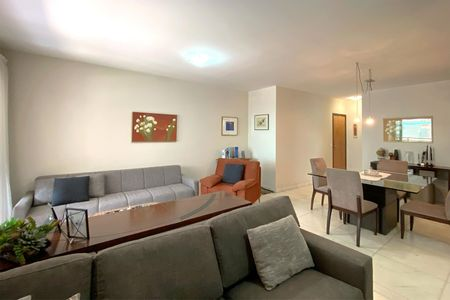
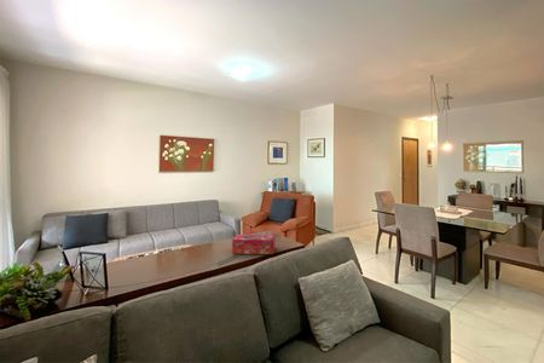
+ tissue box (254, 243)
